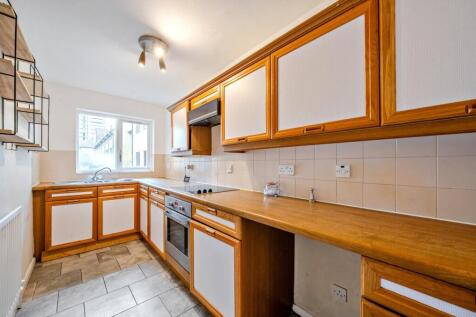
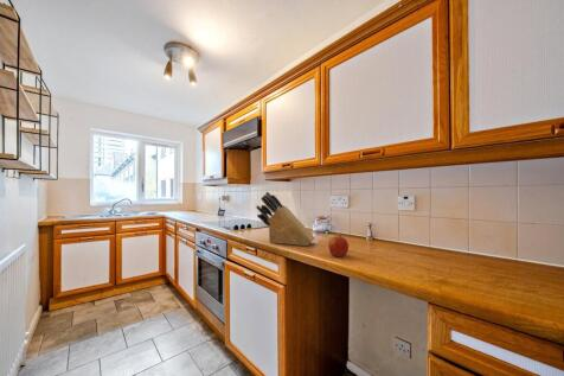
+ apple (338, 244)
+ knife block (284, 217)
